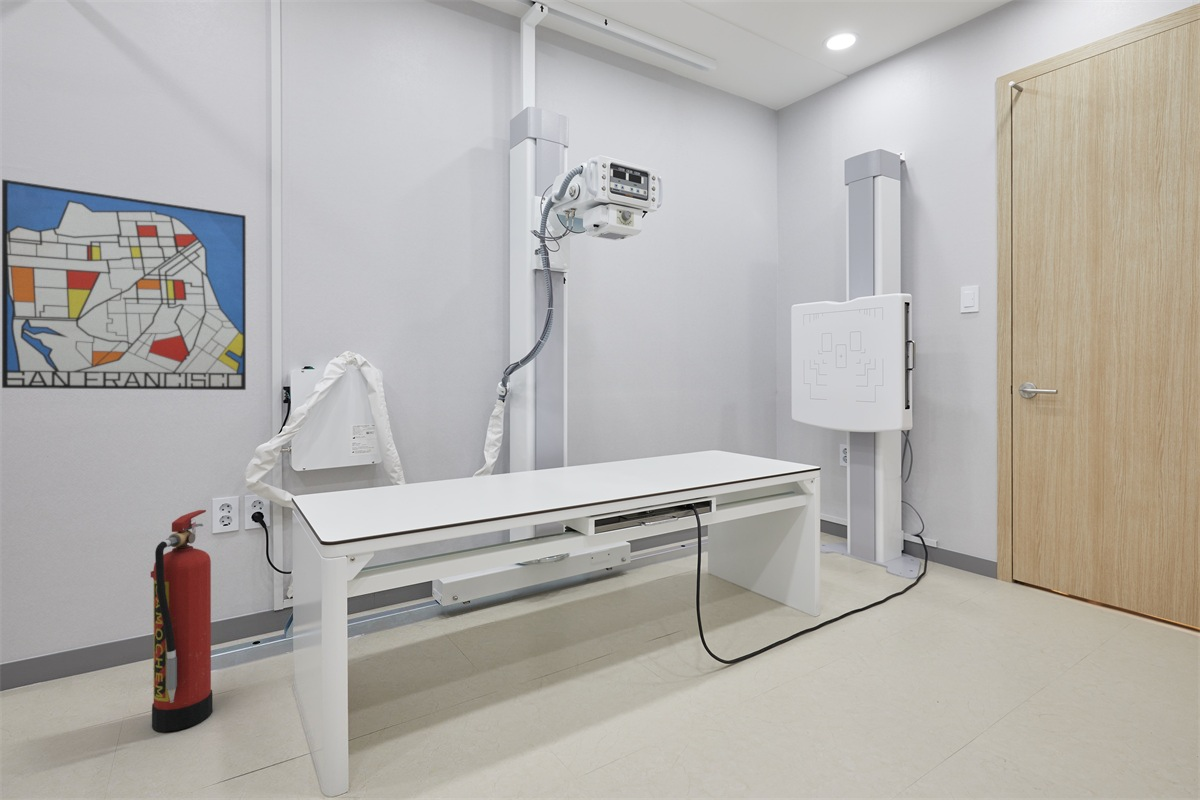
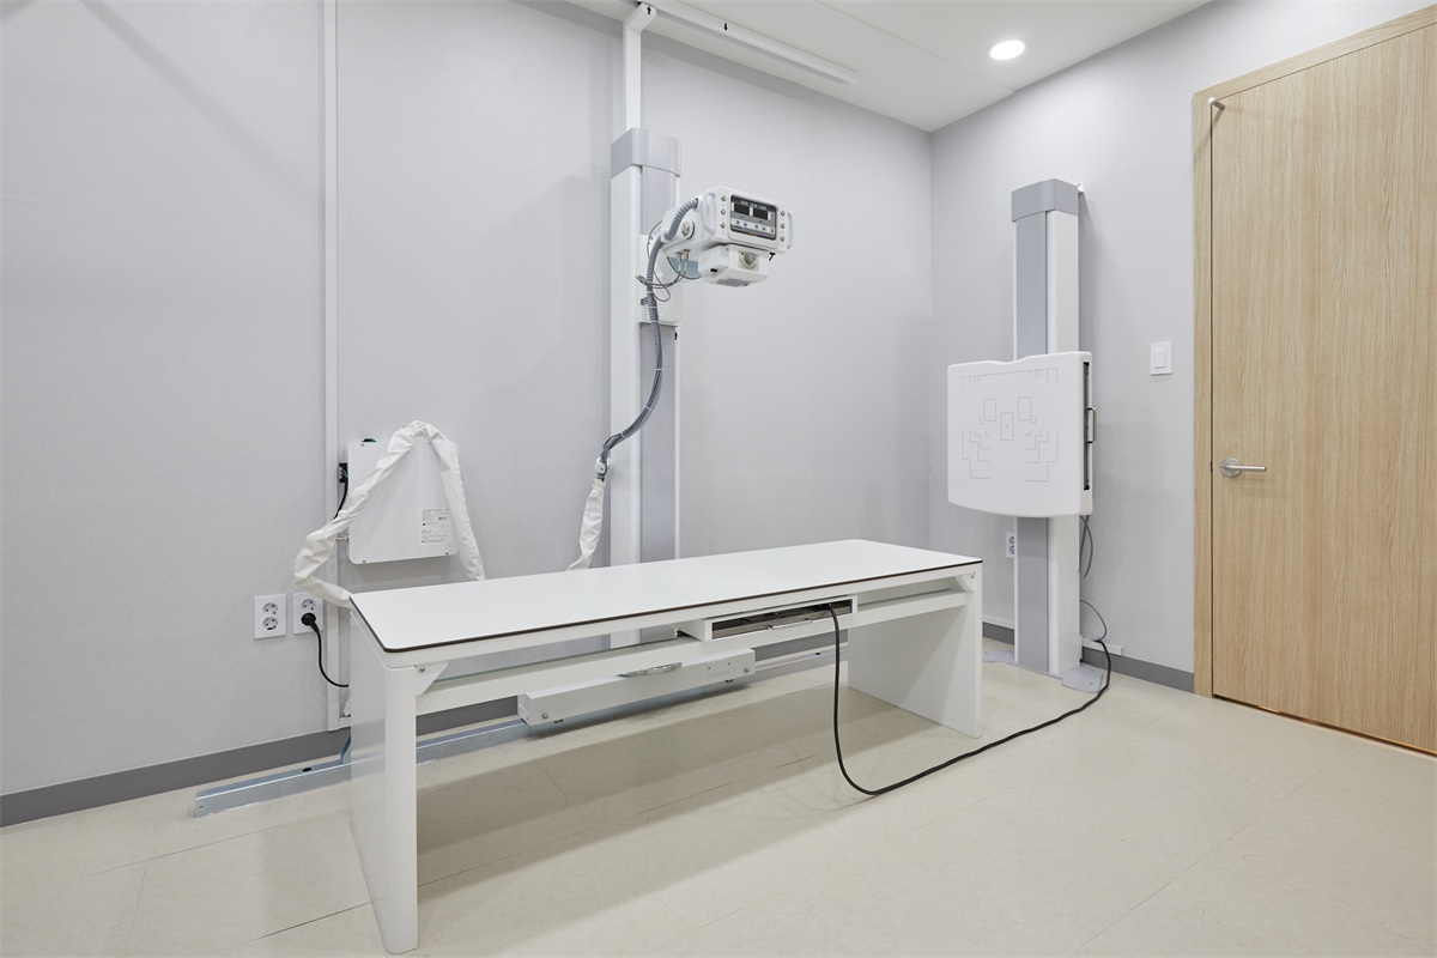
- wall art (134, 294)
- fire extinguisher (180, 617)
